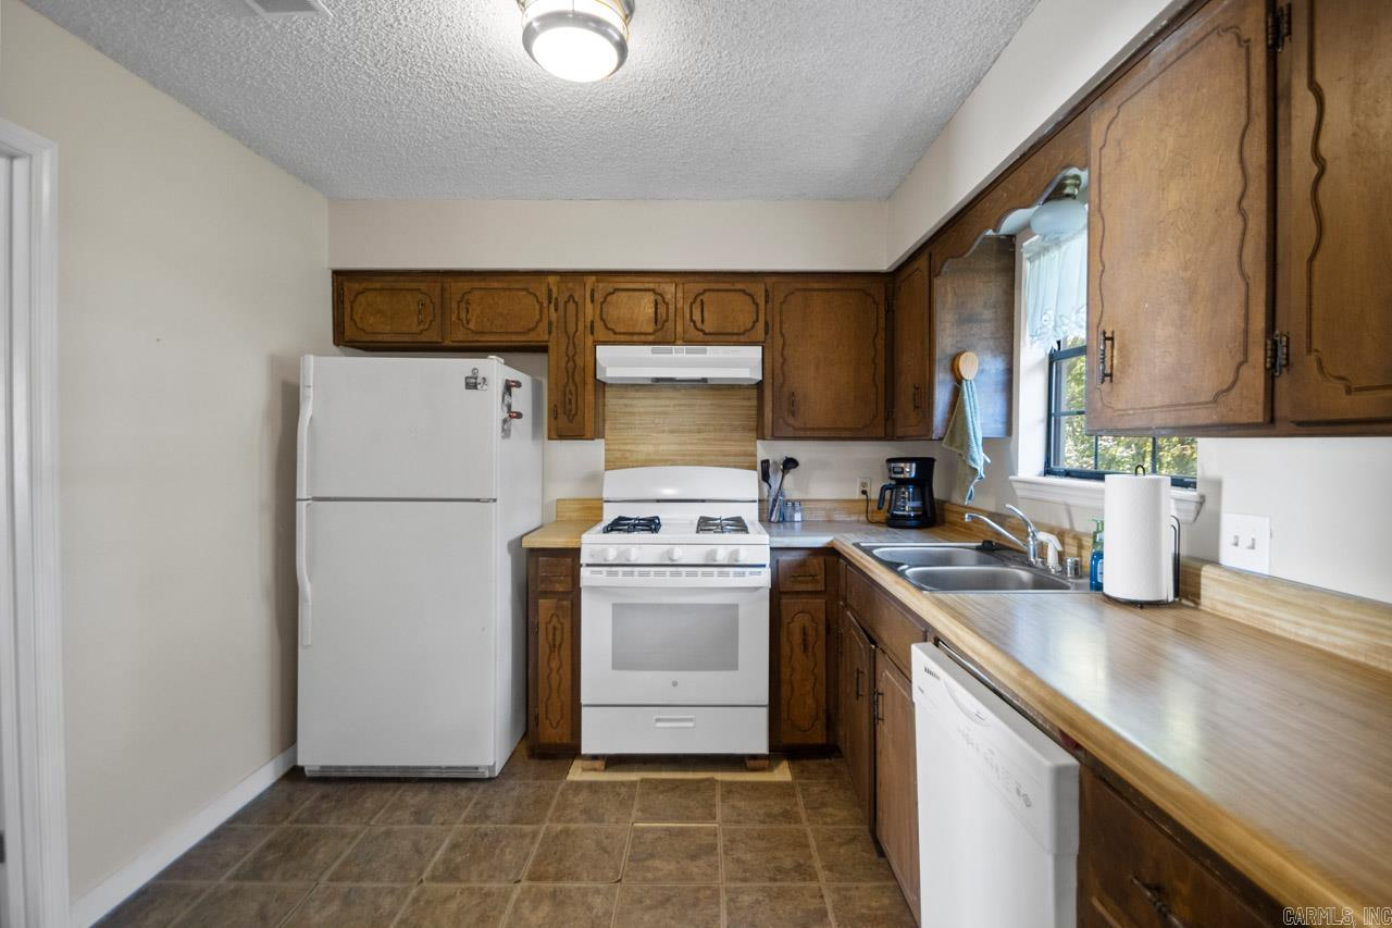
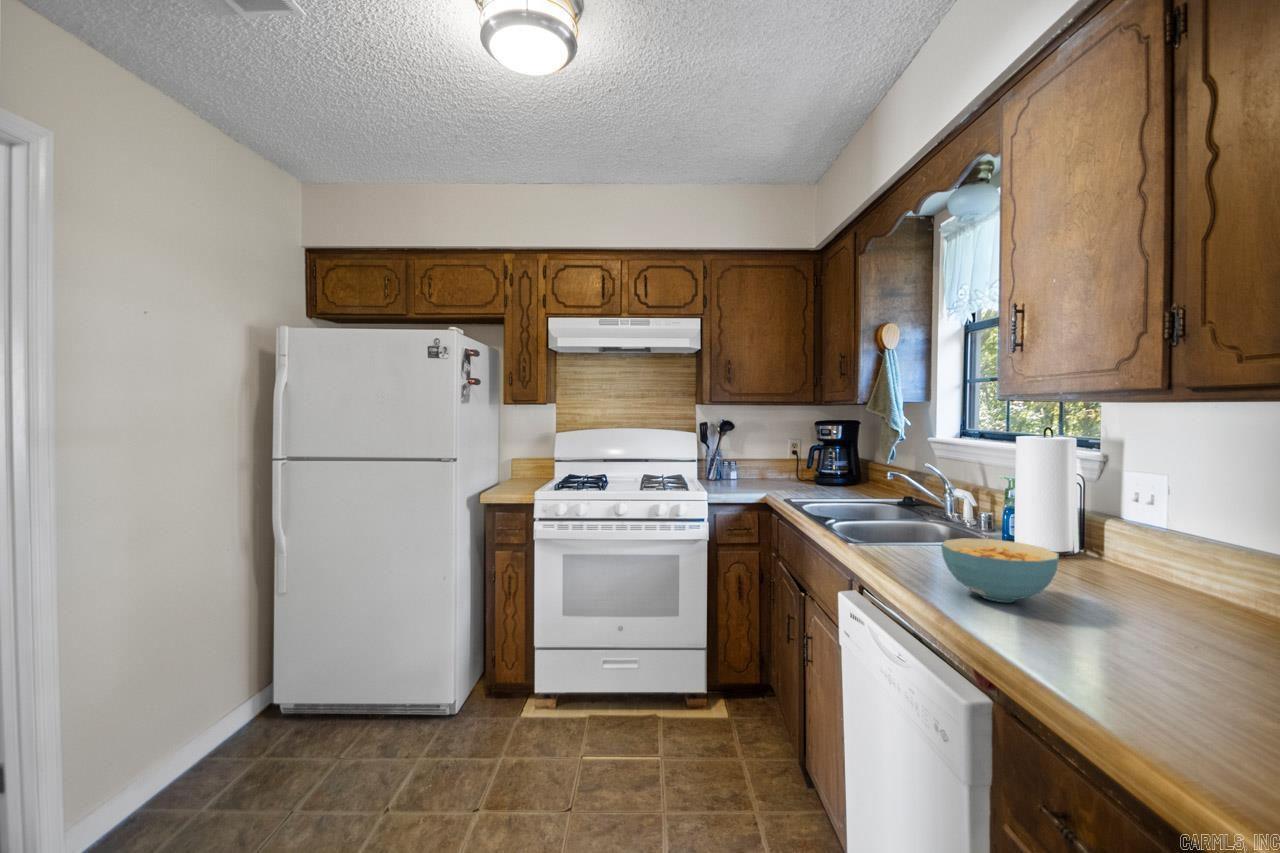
+ cereal bowl (997, 573)
